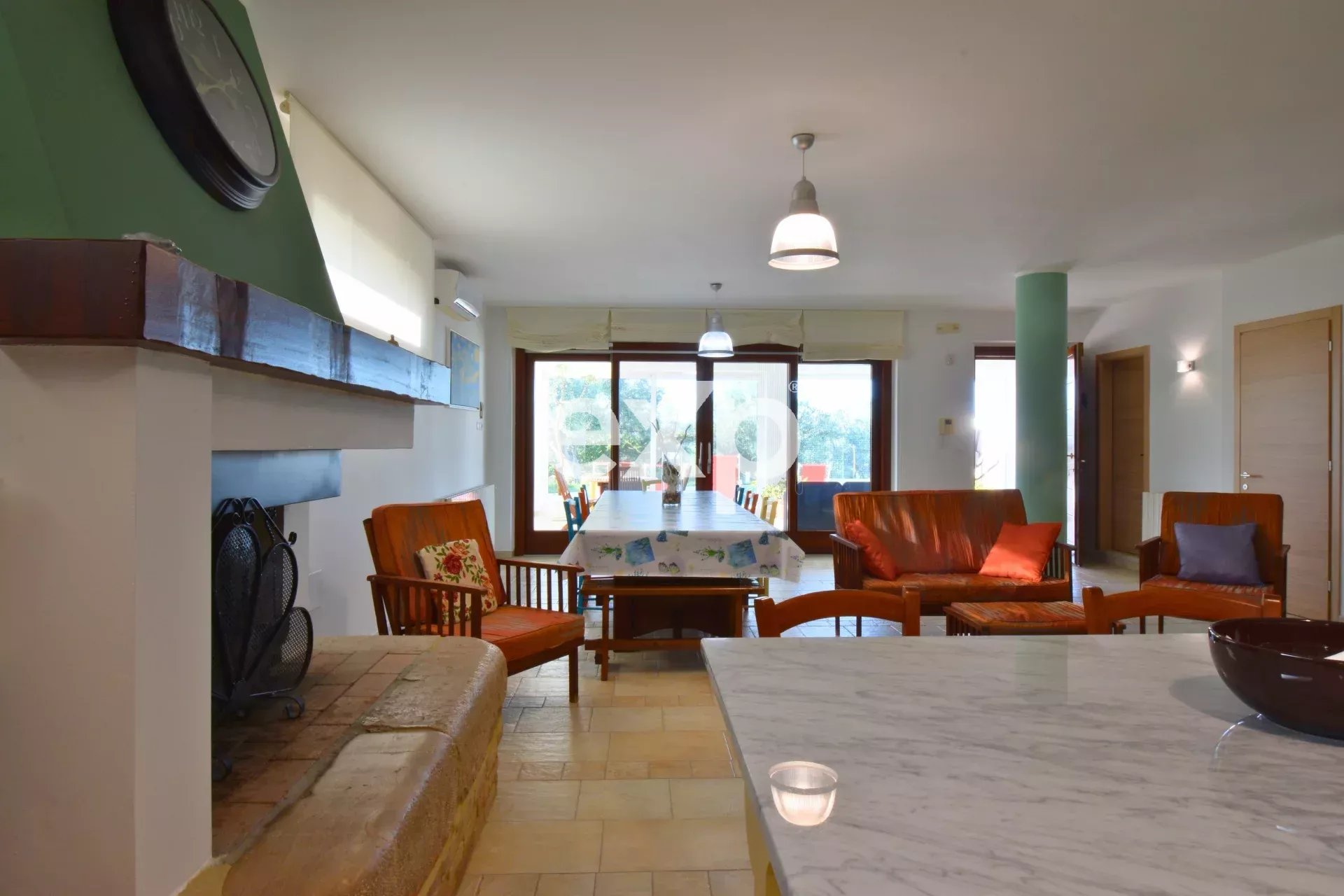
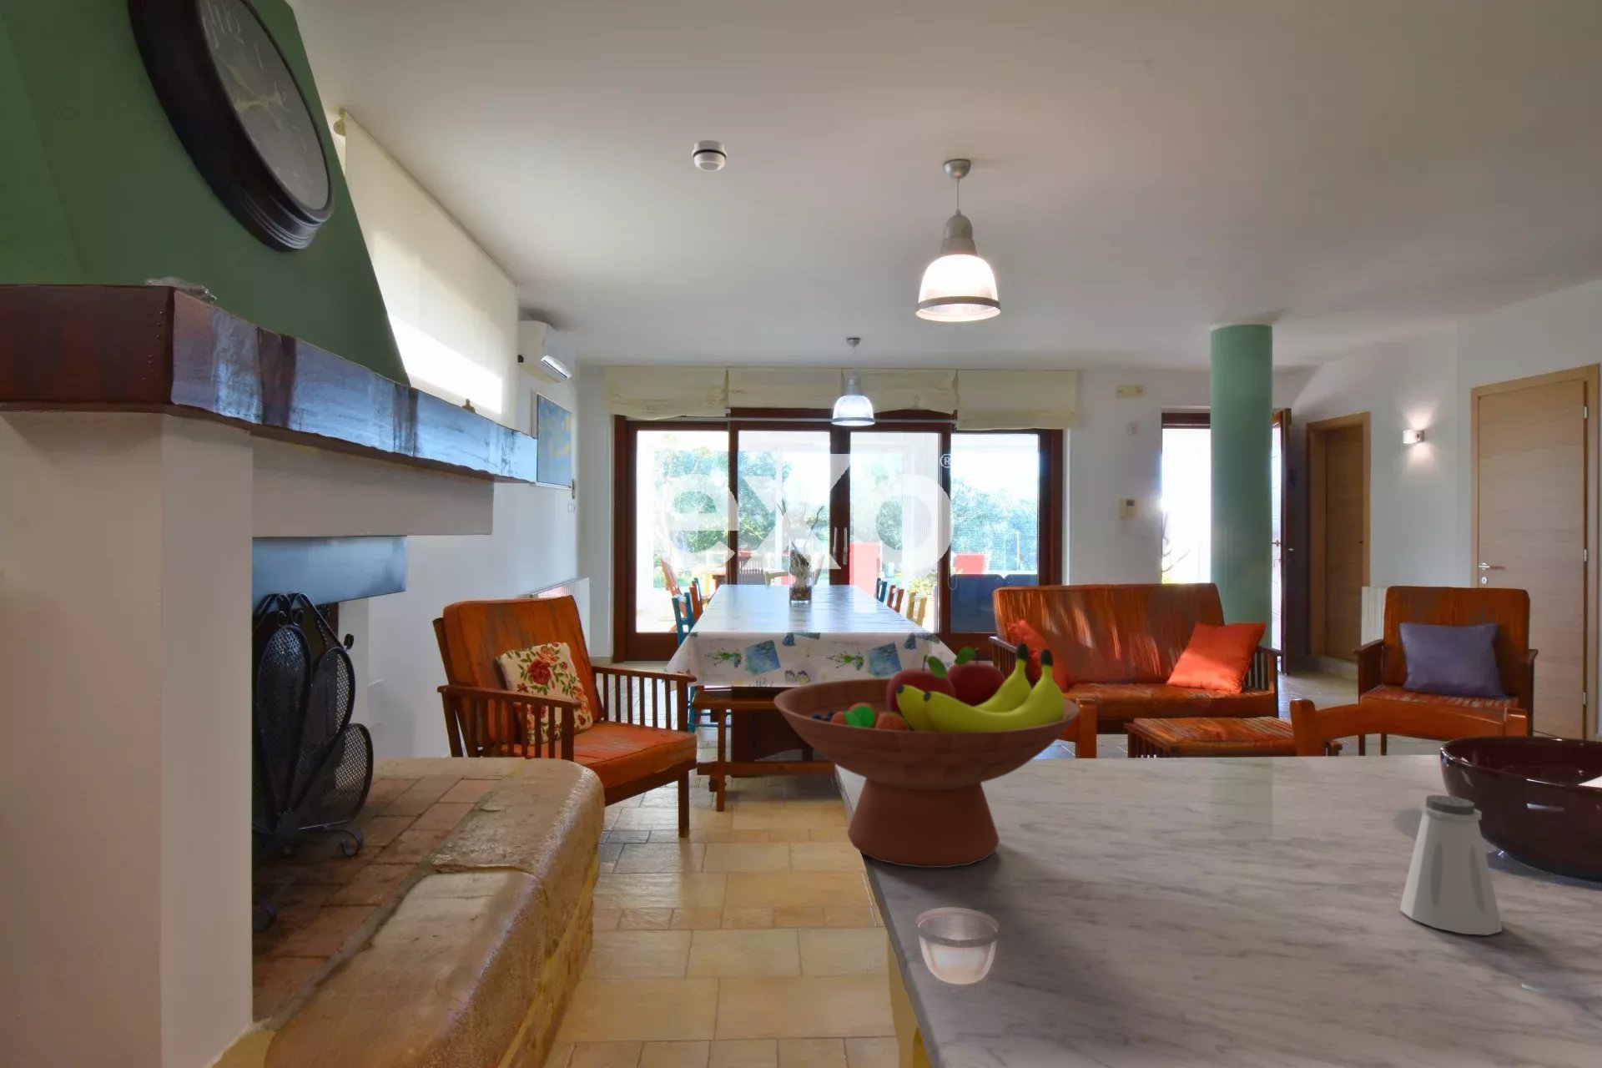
+ fruit bowl (923, 744)
+ saltshaker (1449, 858)
+ smoke detector (709, 156)
